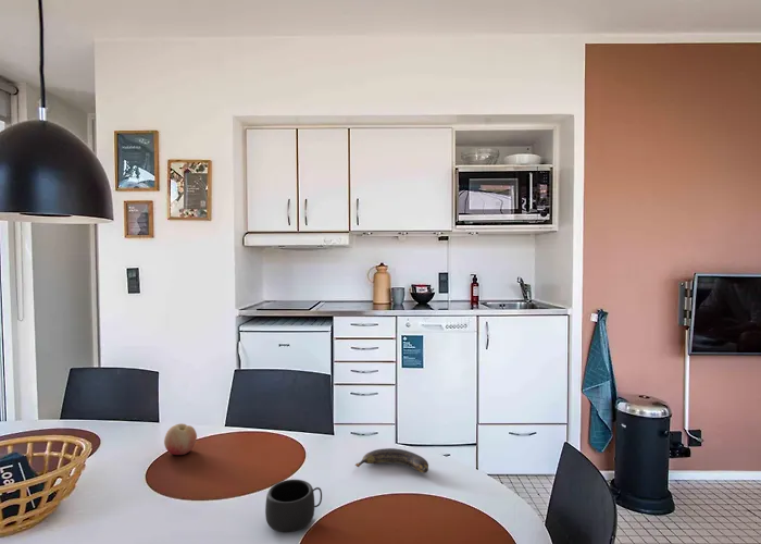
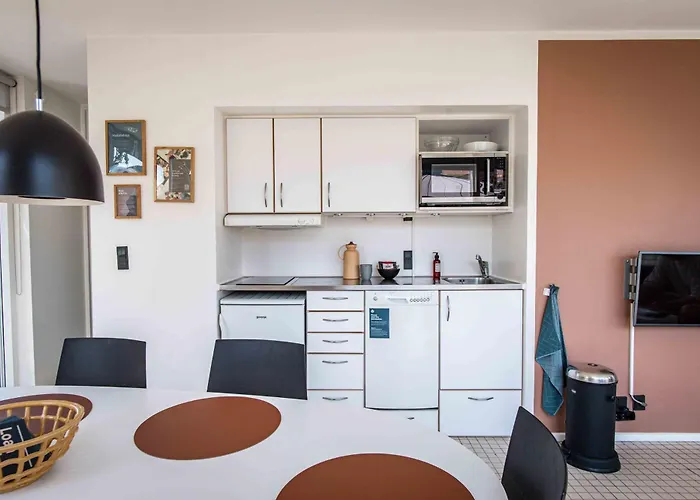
- fruit (180, 438)
- mug (295, 505)
- banana (392, 460)
